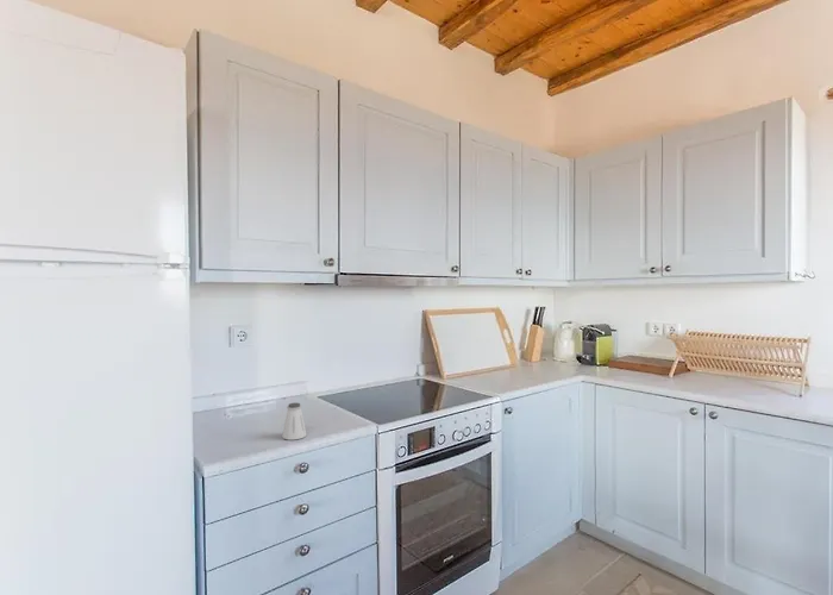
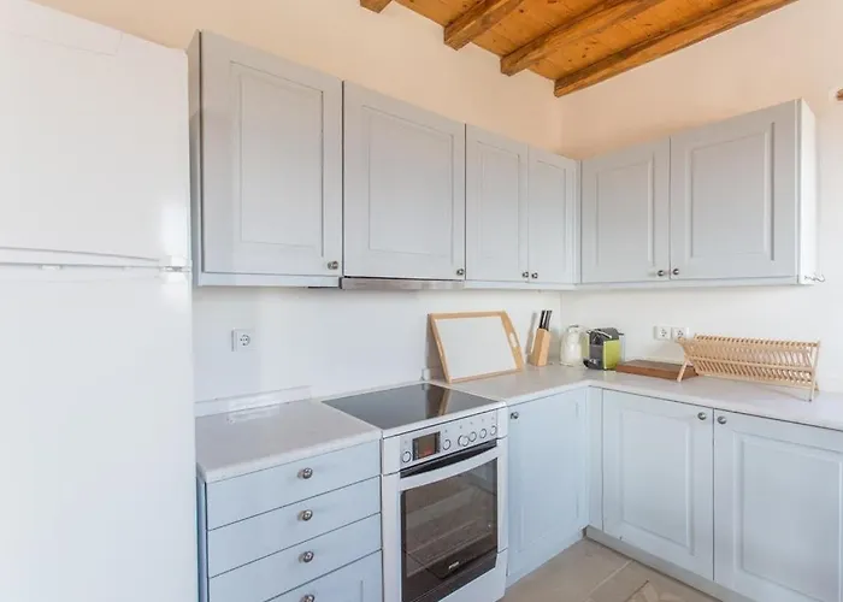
- saltshaker (294, 419)
